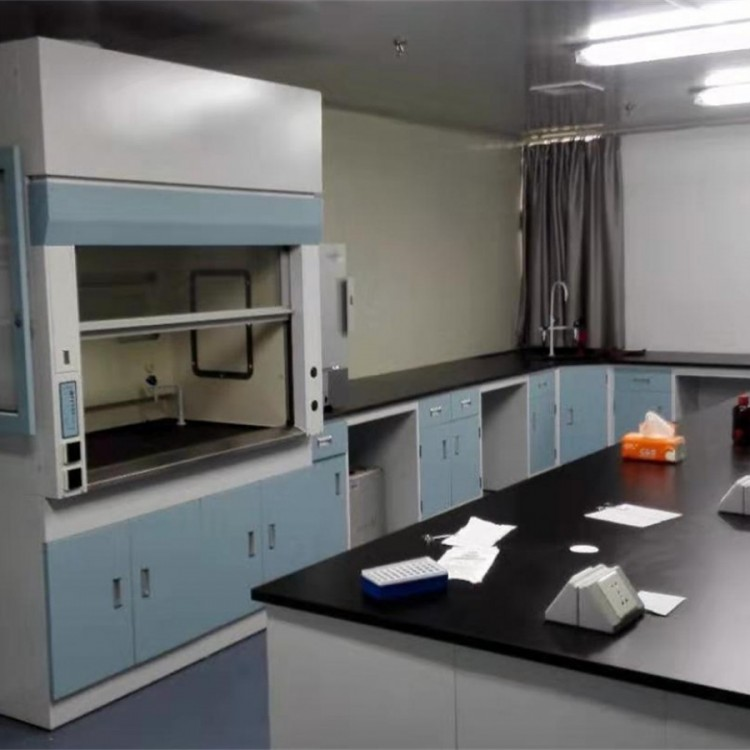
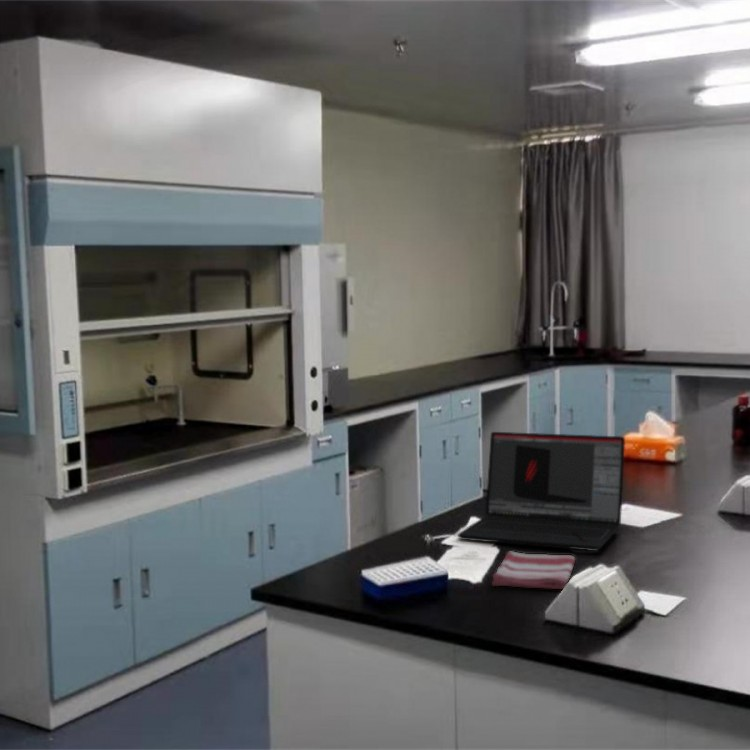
+ dish towel (535, 568)
+ laptop (541, 487)
